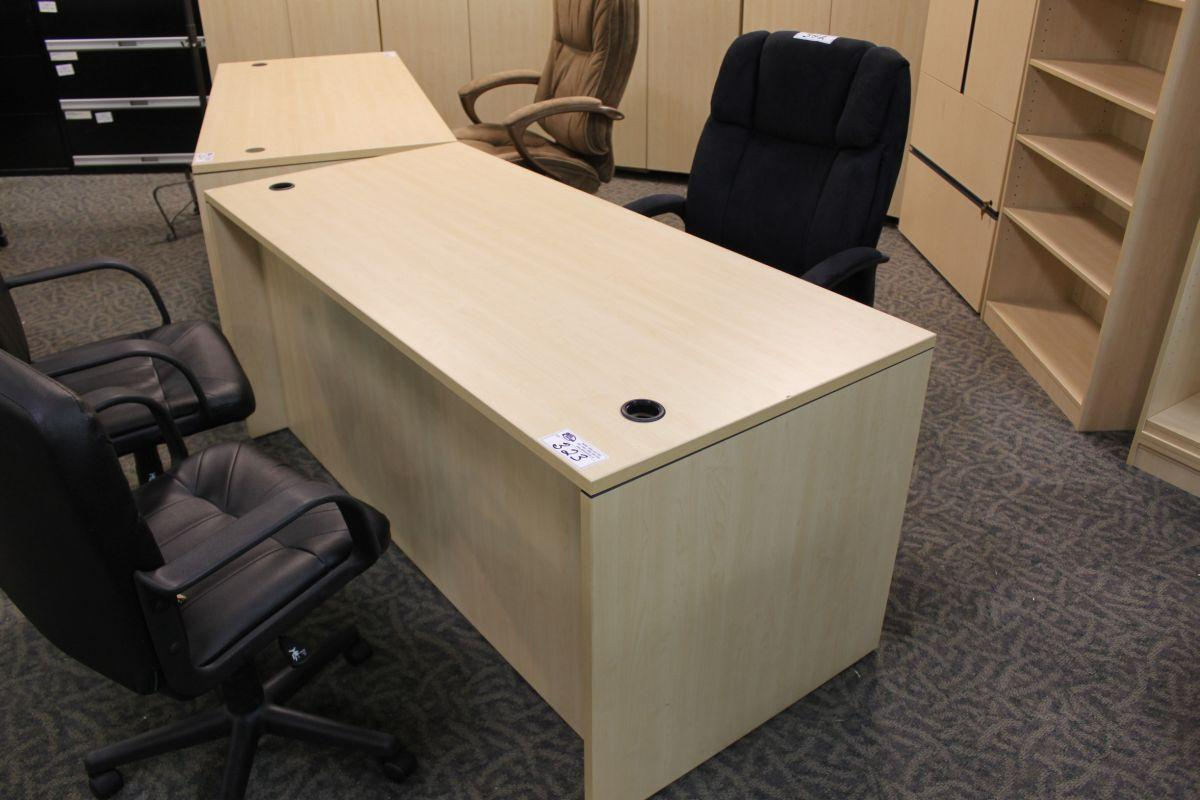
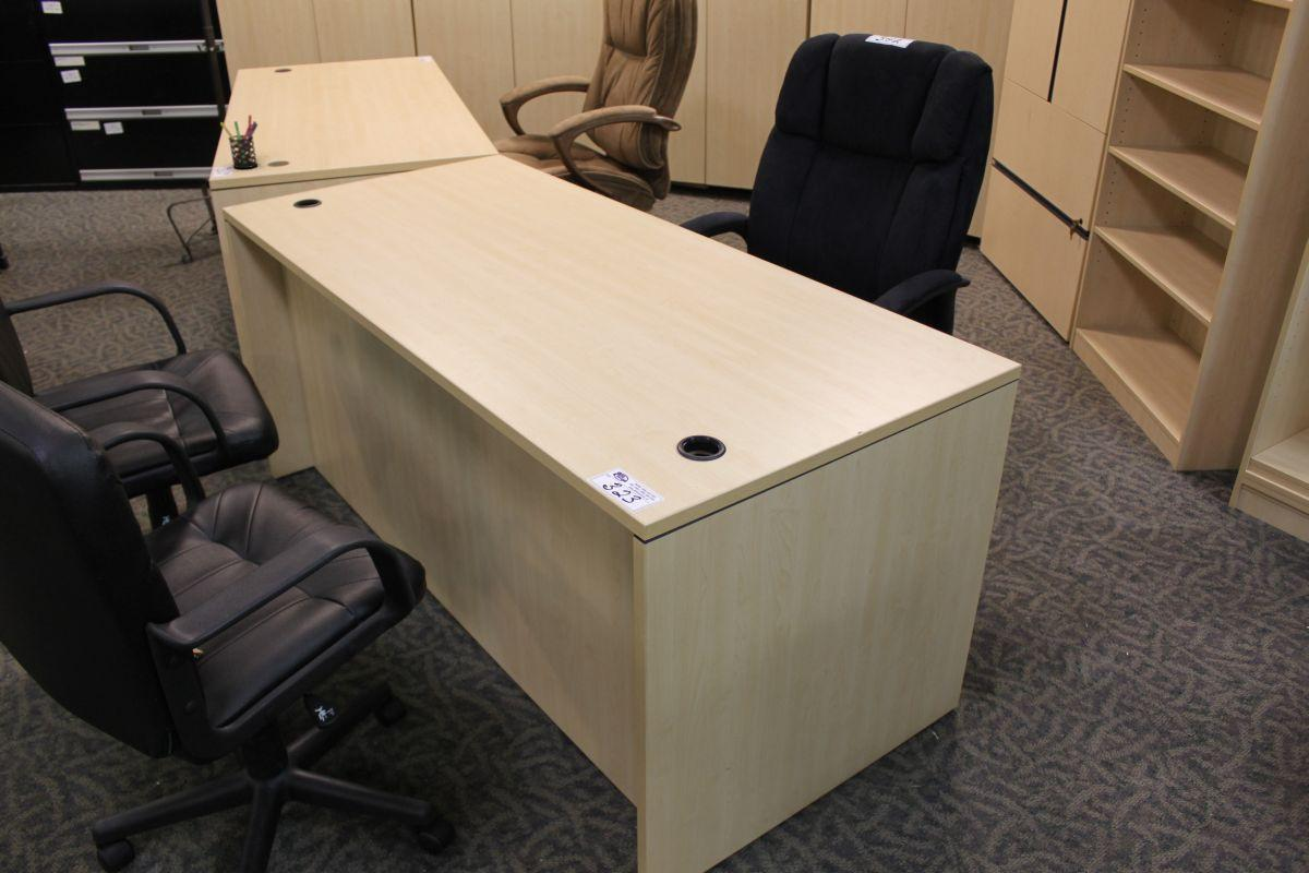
+ pen holder (242, 140)
